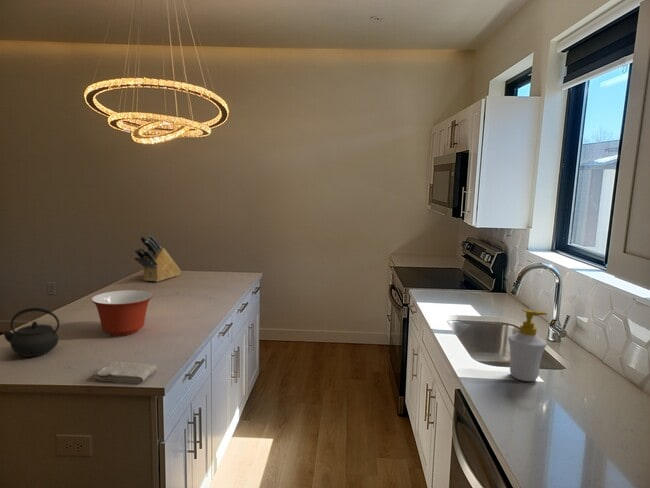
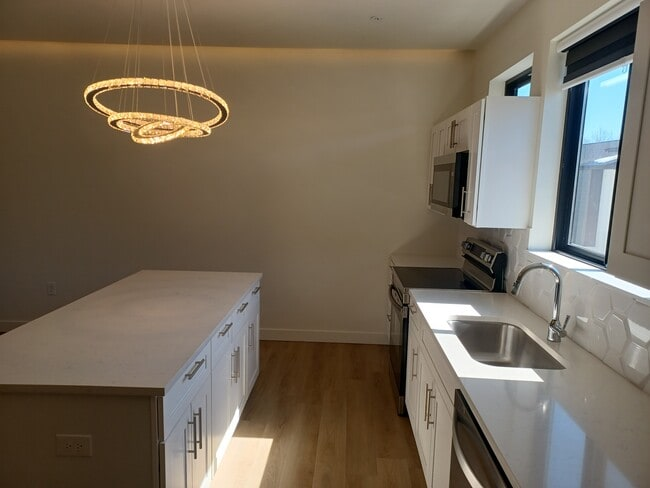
- washcloth (126, 371)
- soap bottle (526, 344)
- mixing bowl (123, 314)
- knife block (158, 256)
- kettle (31, 330)
